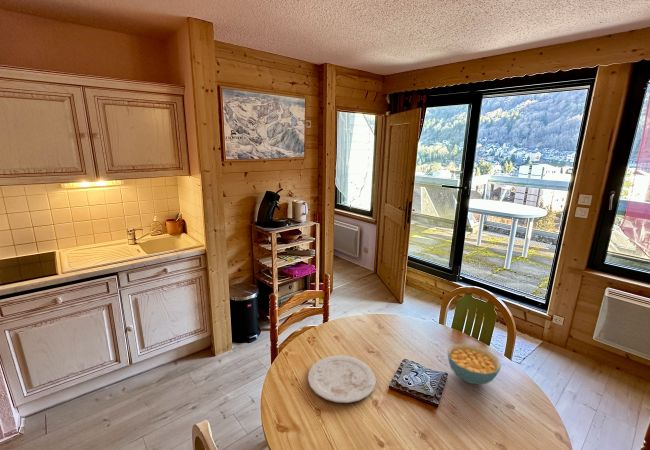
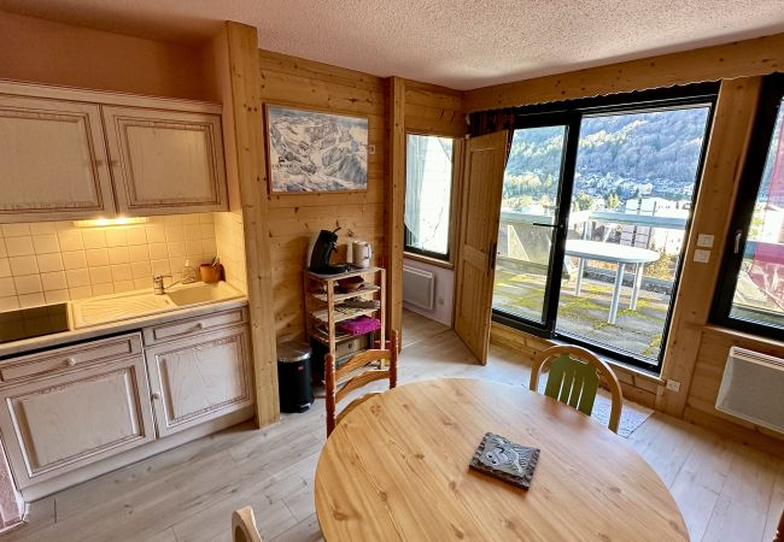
- plate (341, 377)
- cereal bowl (471, 368)
